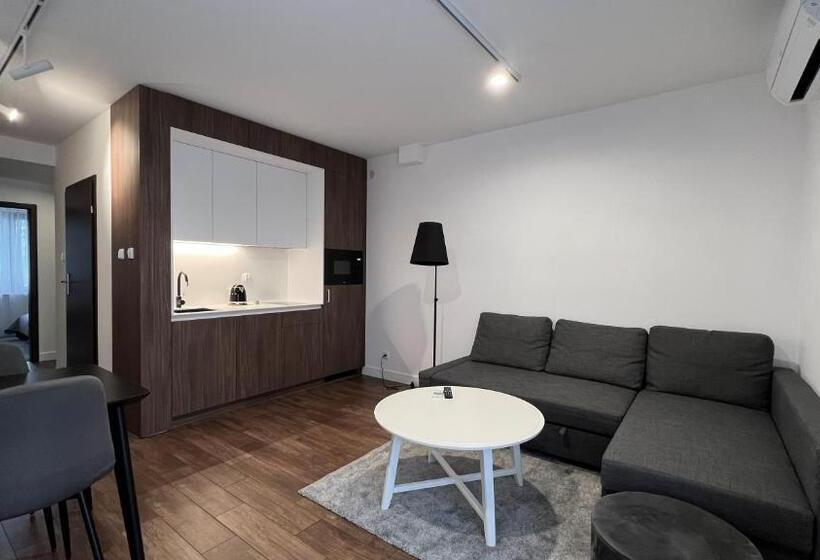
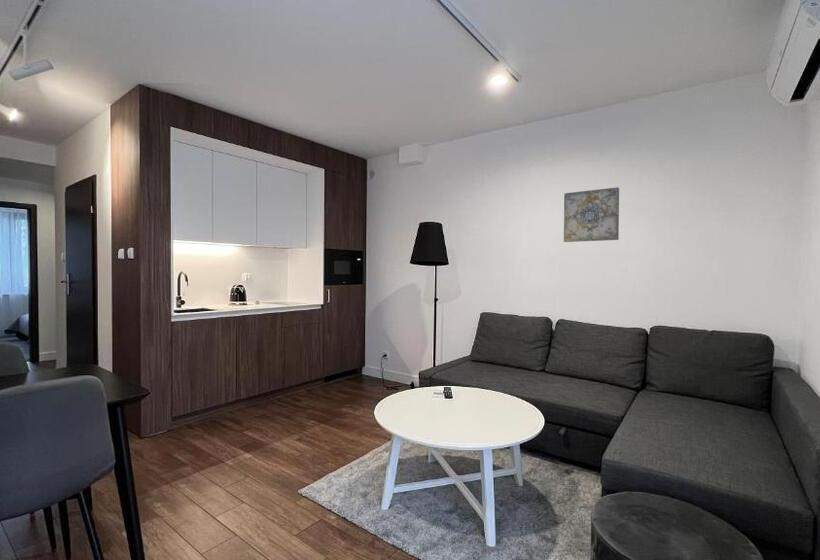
+ wall art (590, 215)
